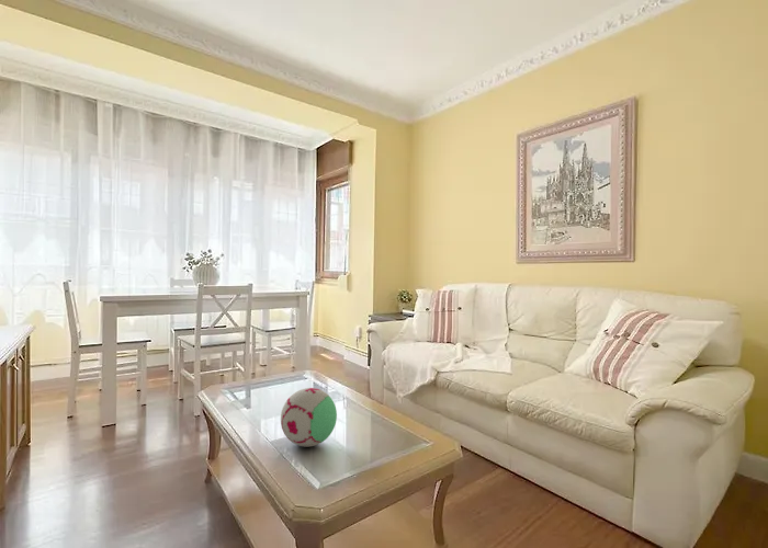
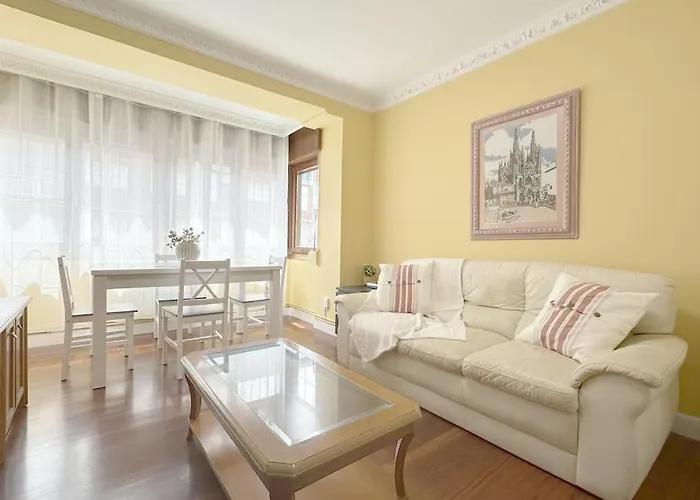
- decorative ball (308, 416)
